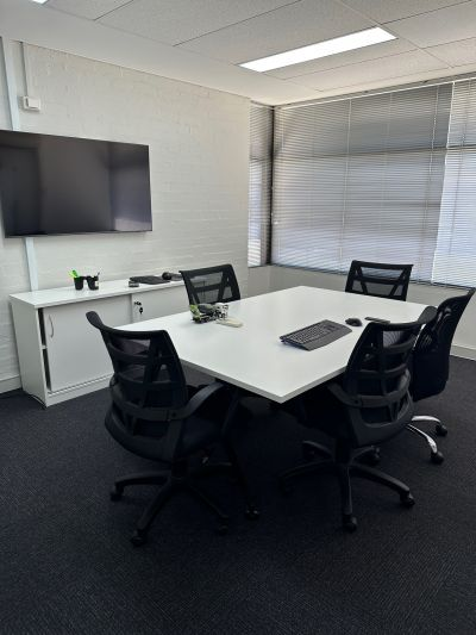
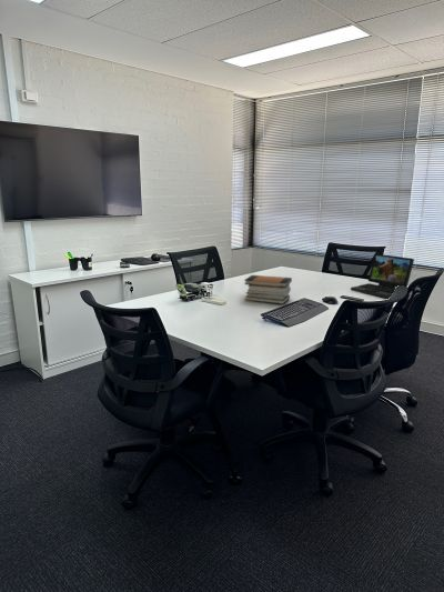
+ laptop (381, 274)
+ book stack (268, 289)
